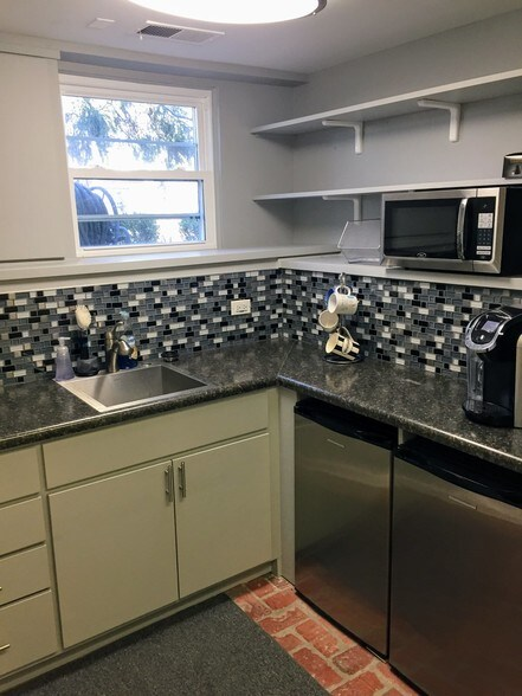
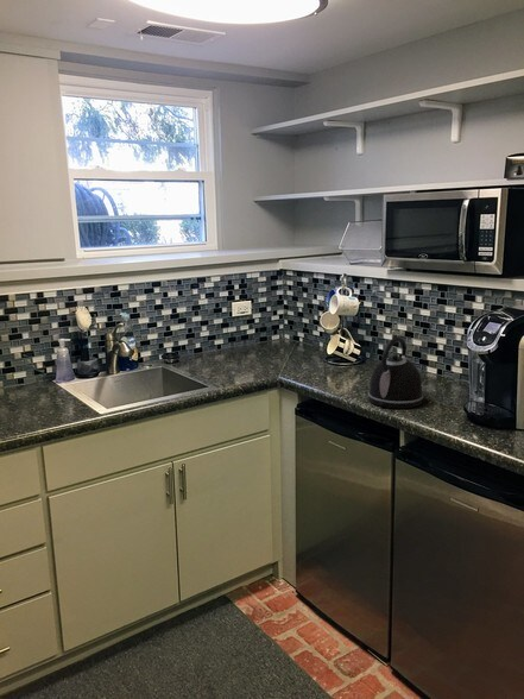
+ kettle (396, 369)
